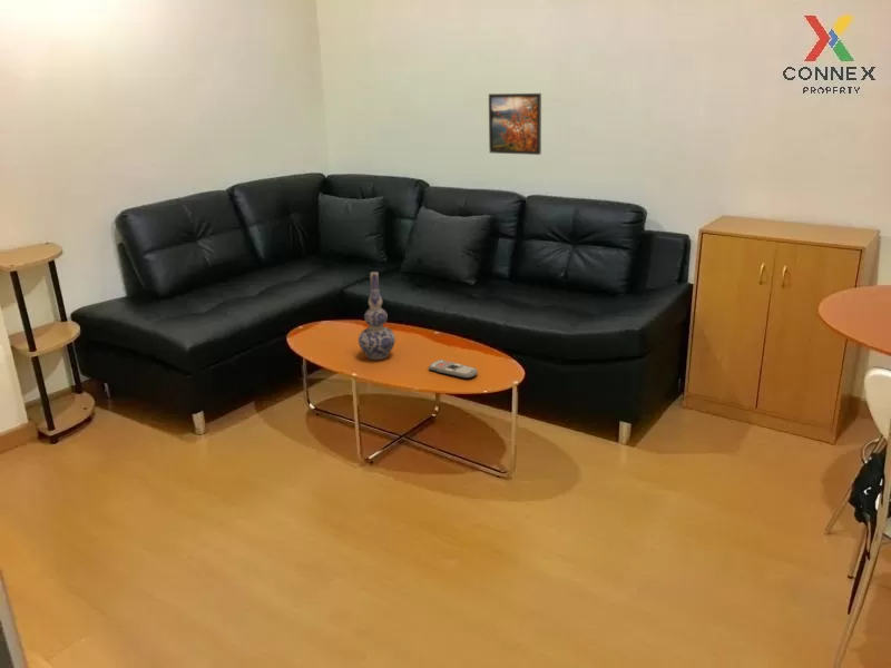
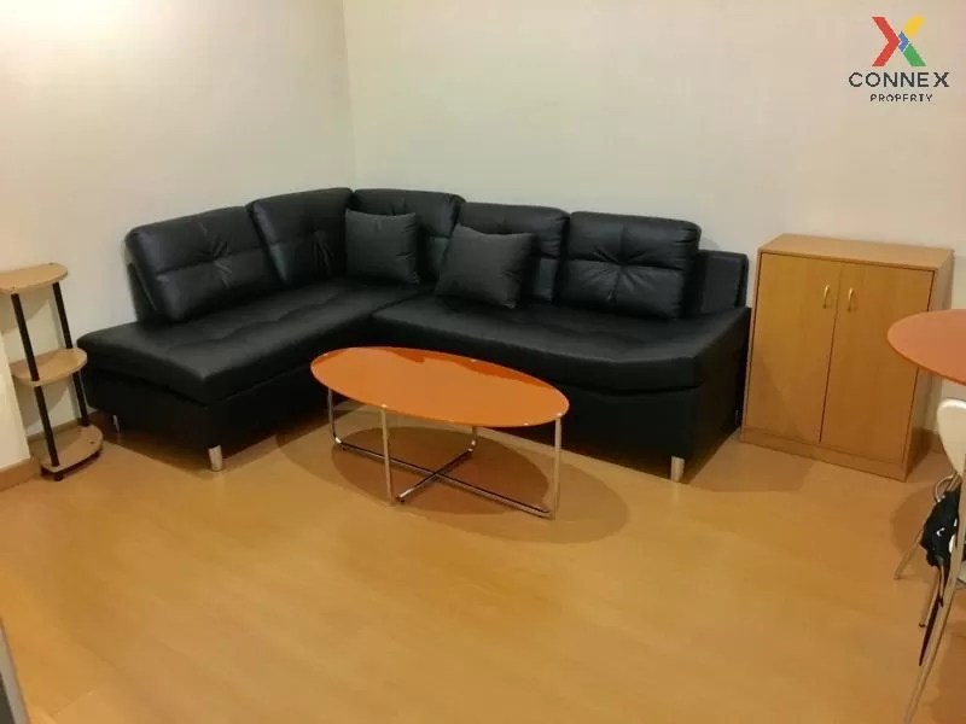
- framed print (515, 124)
- vase (374, 315)
- remote control (453, 369)
